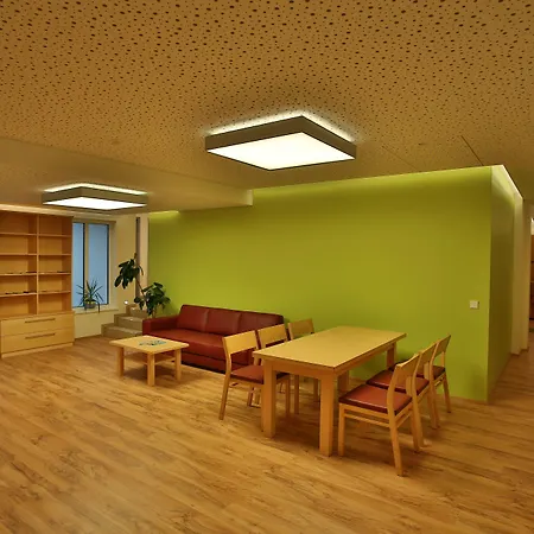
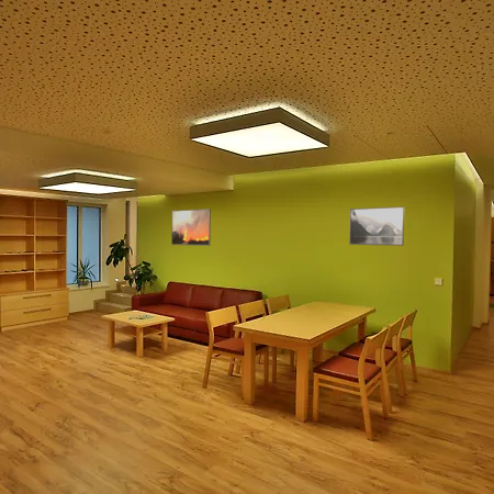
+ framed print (190, 227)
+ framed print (375, 226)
